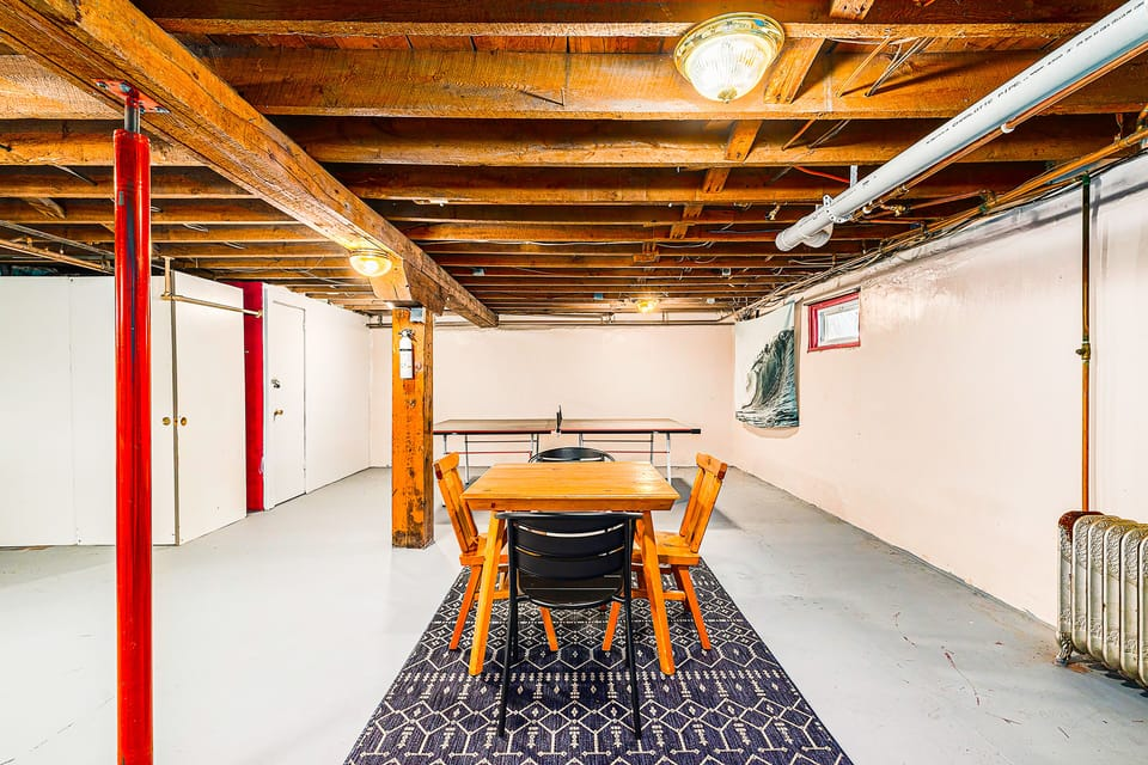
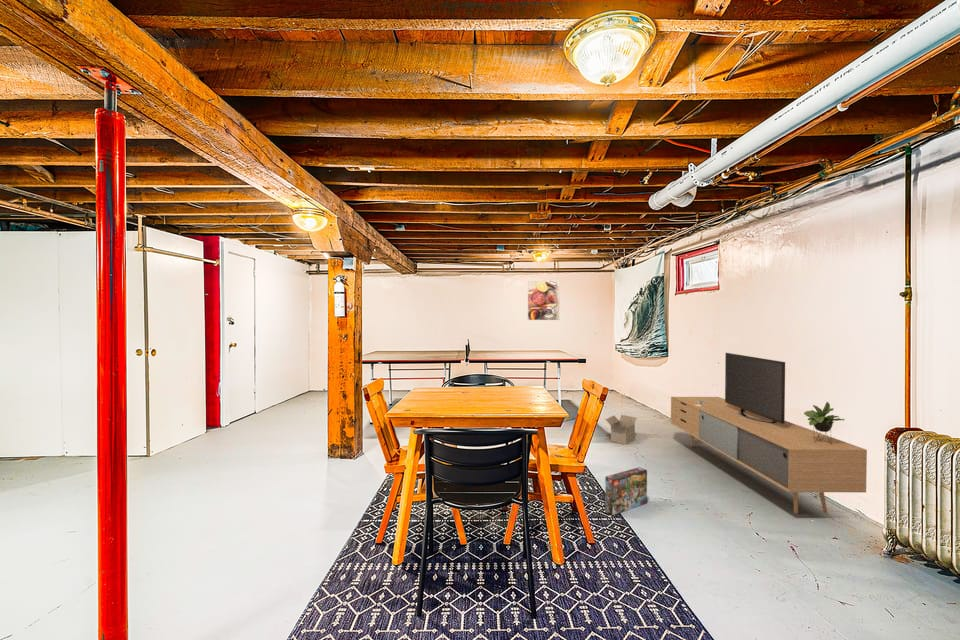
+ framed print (543, 300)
+ cardboard box (619, 429)
+ box (626, 490)
+ media console (747, 415)
